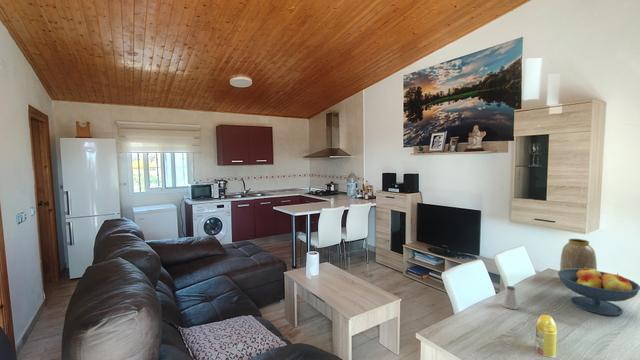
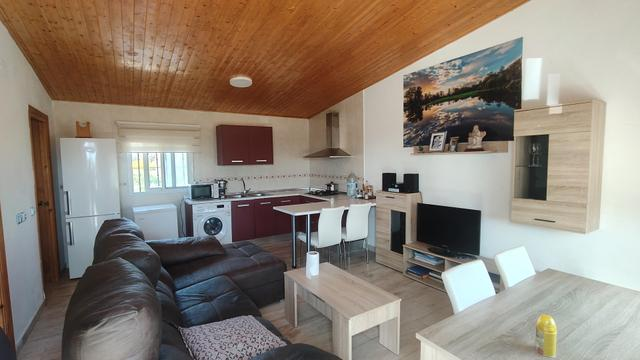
- saltshaker (510, 296)
- vase (578, 261)
- fruit bowl (596, 287)
